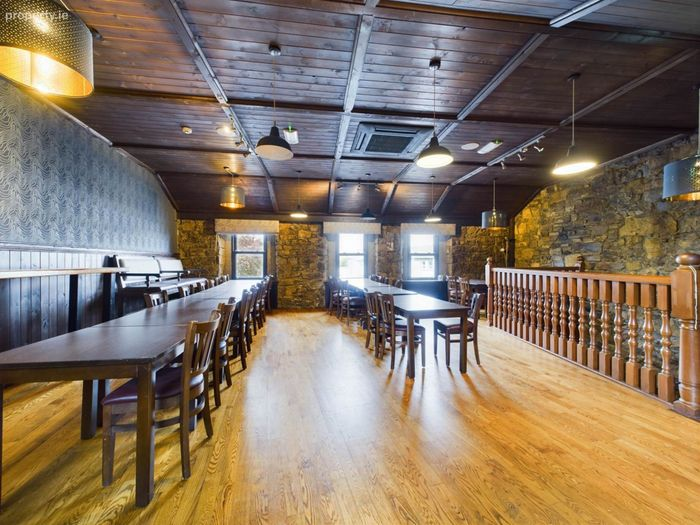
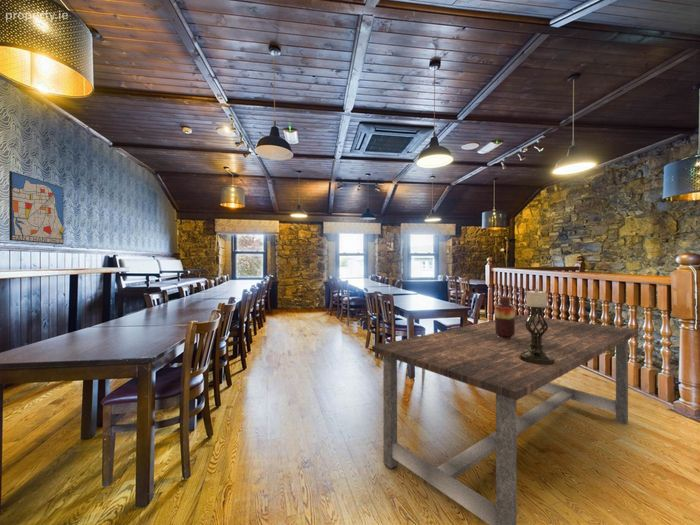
+ vase (504, 317)
+ candle holder (536, 324)
+ dining table (519, 388)
+ wall art (39, 211)
